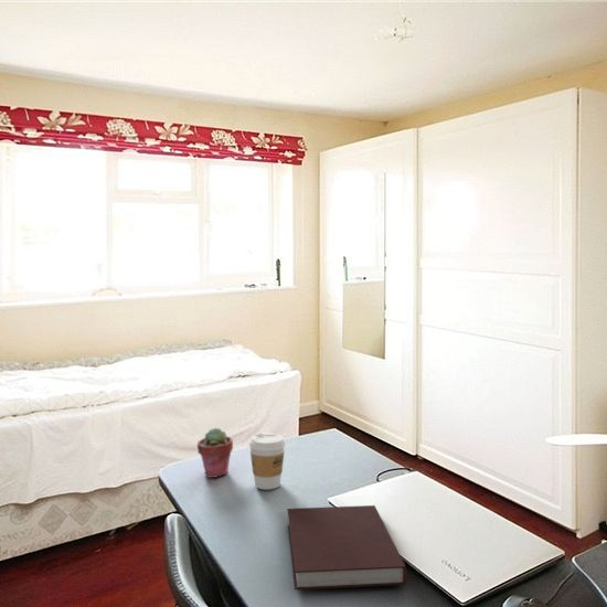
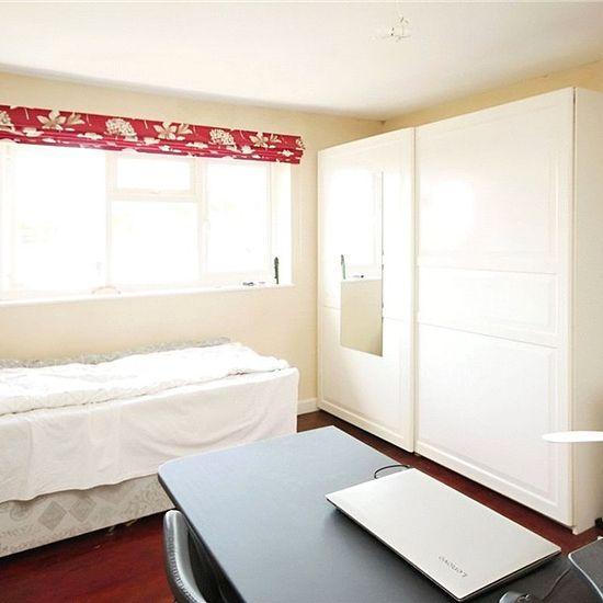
- potted succulent (215, 450)
- notebook (340, 542)
- coffee cup (267, 460)
